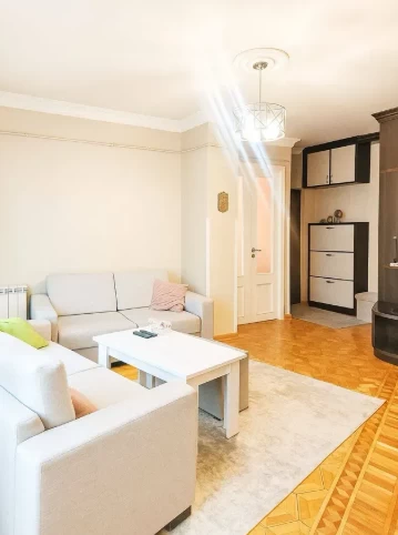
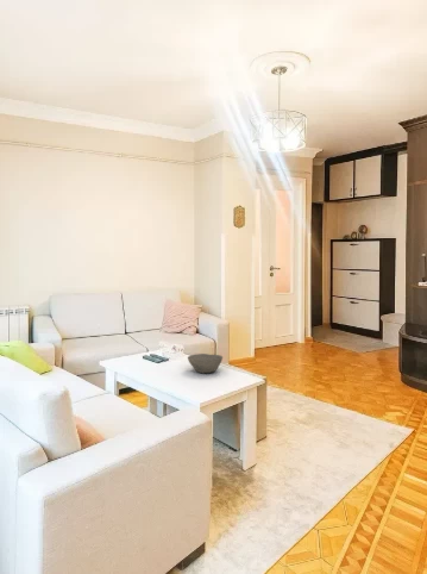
+ bowl (205, 363)
